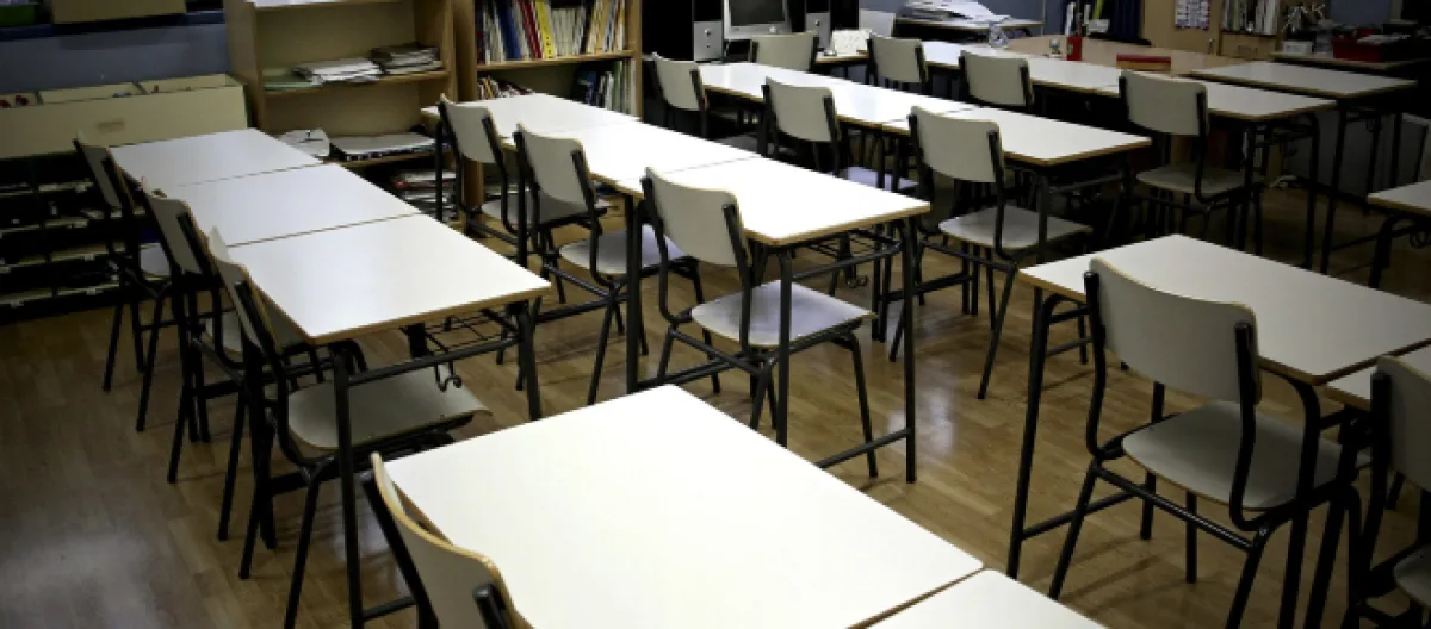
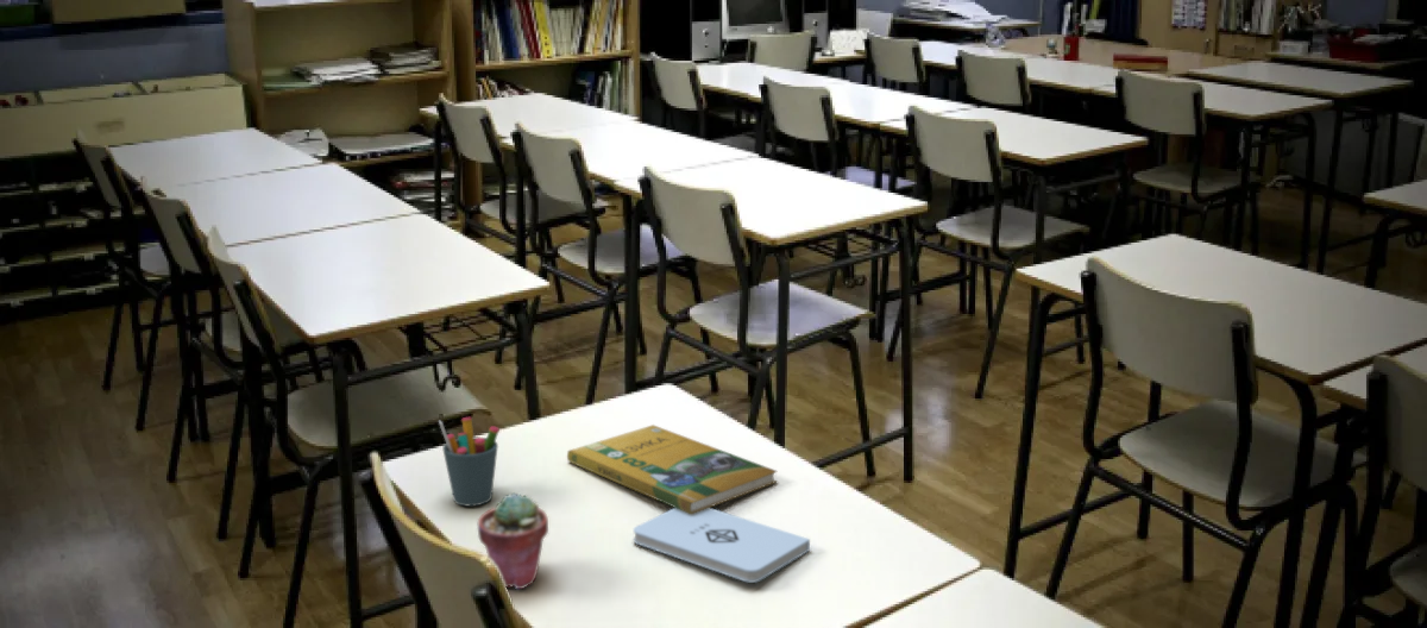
+ notepad (718, 540)
+ booklet (670, 466)
+ potted succulent (514, 535)
+ pen holder (470, 458)
